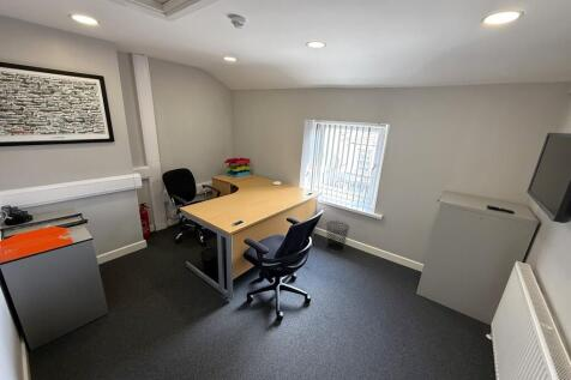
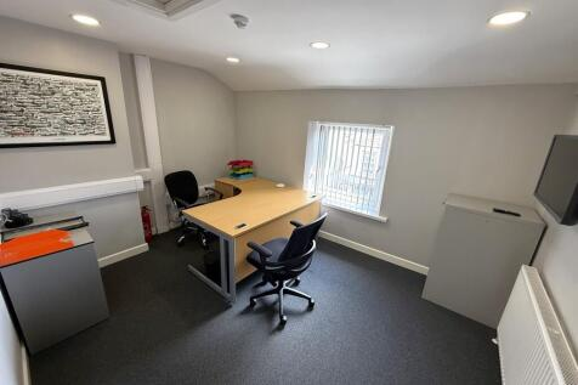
- waste bin (336, 236)
